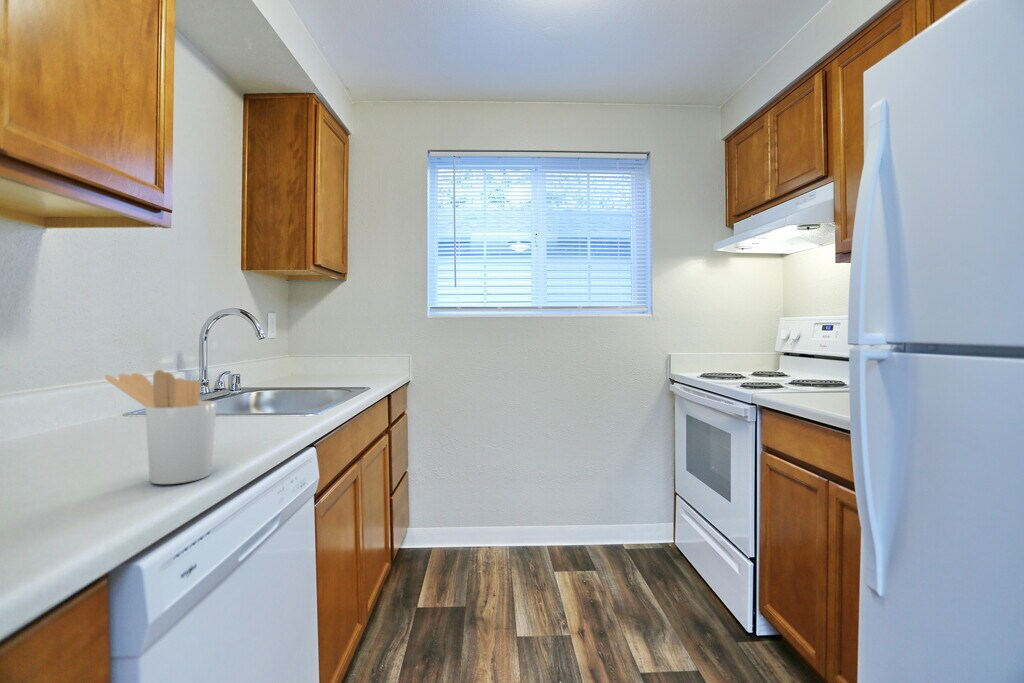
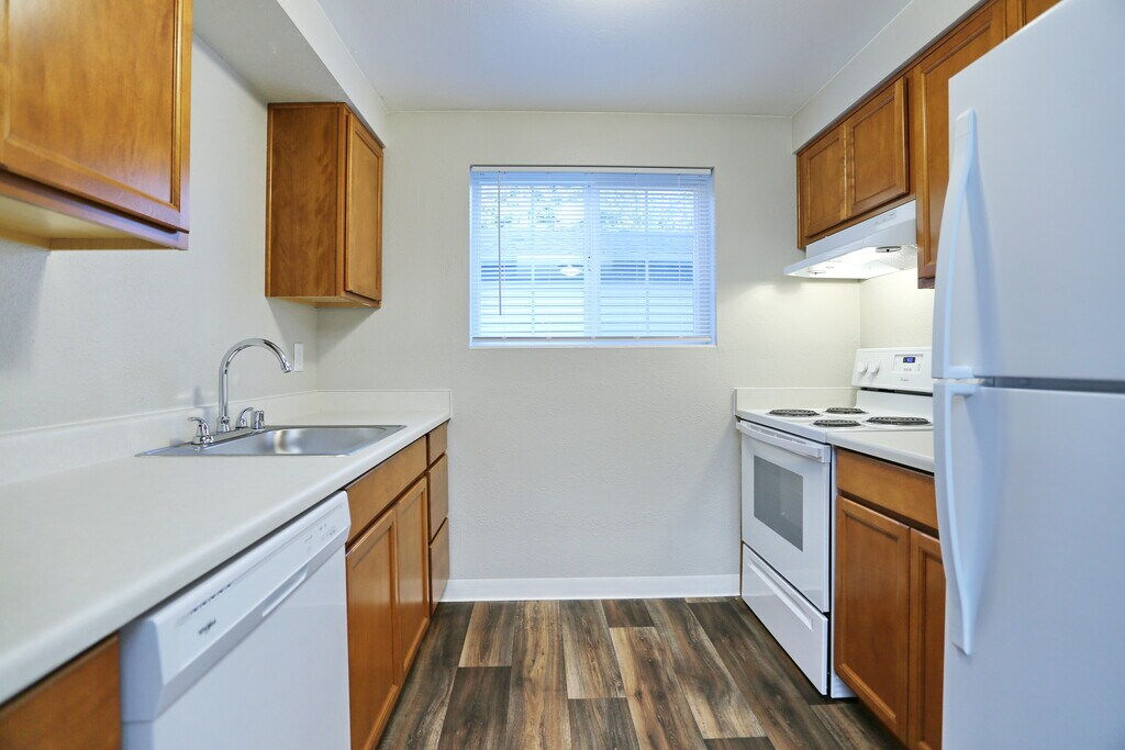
- utensil holder (164, 423)
